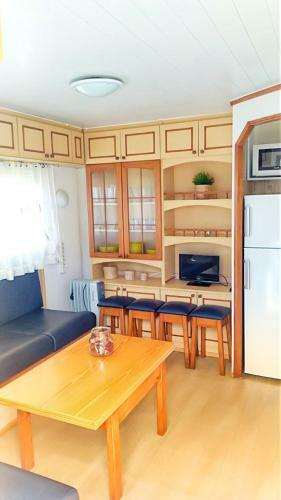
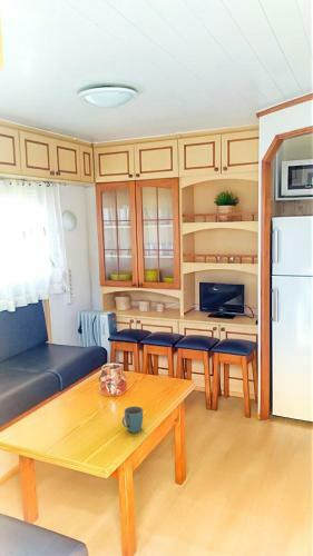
+ mug (131, 420)
